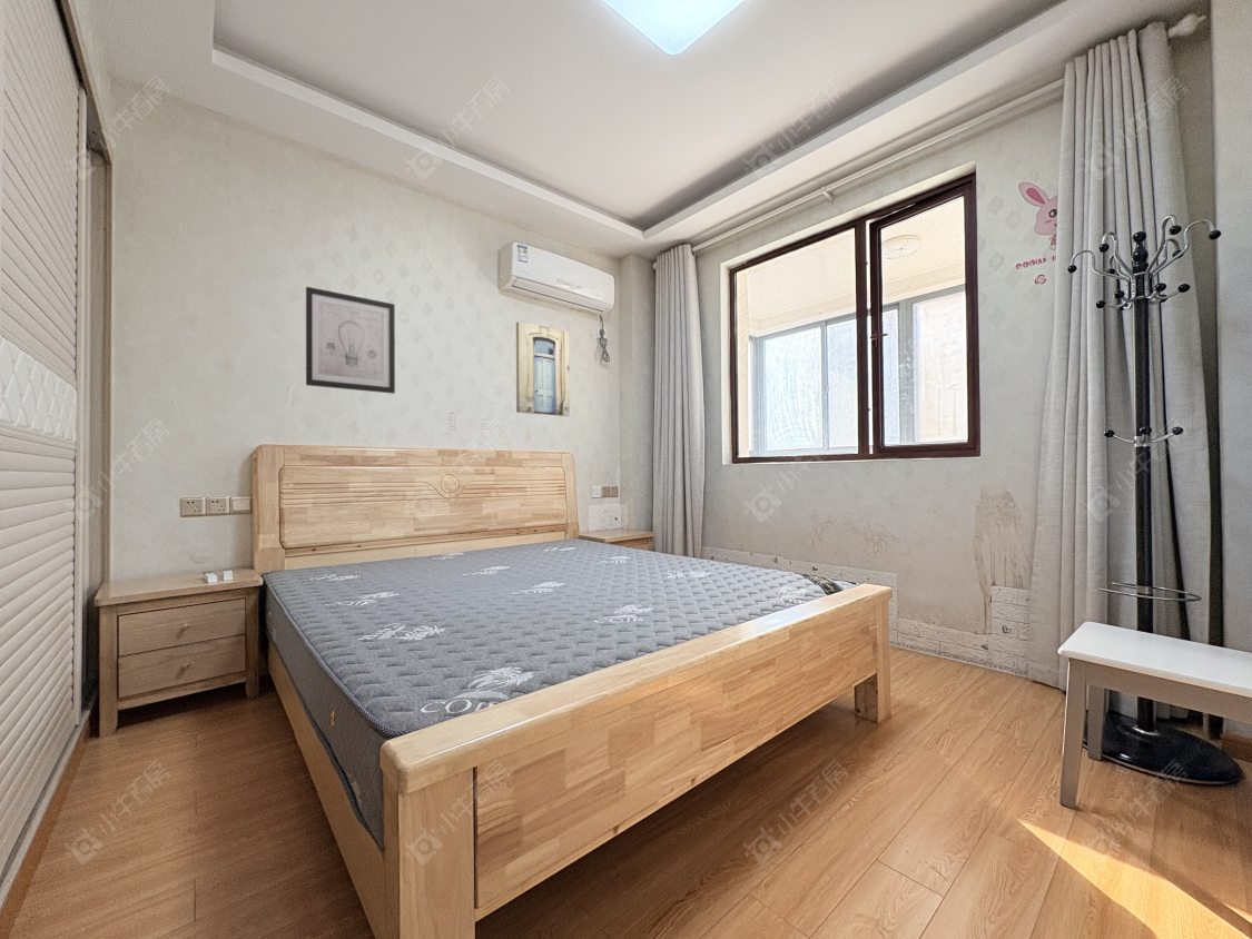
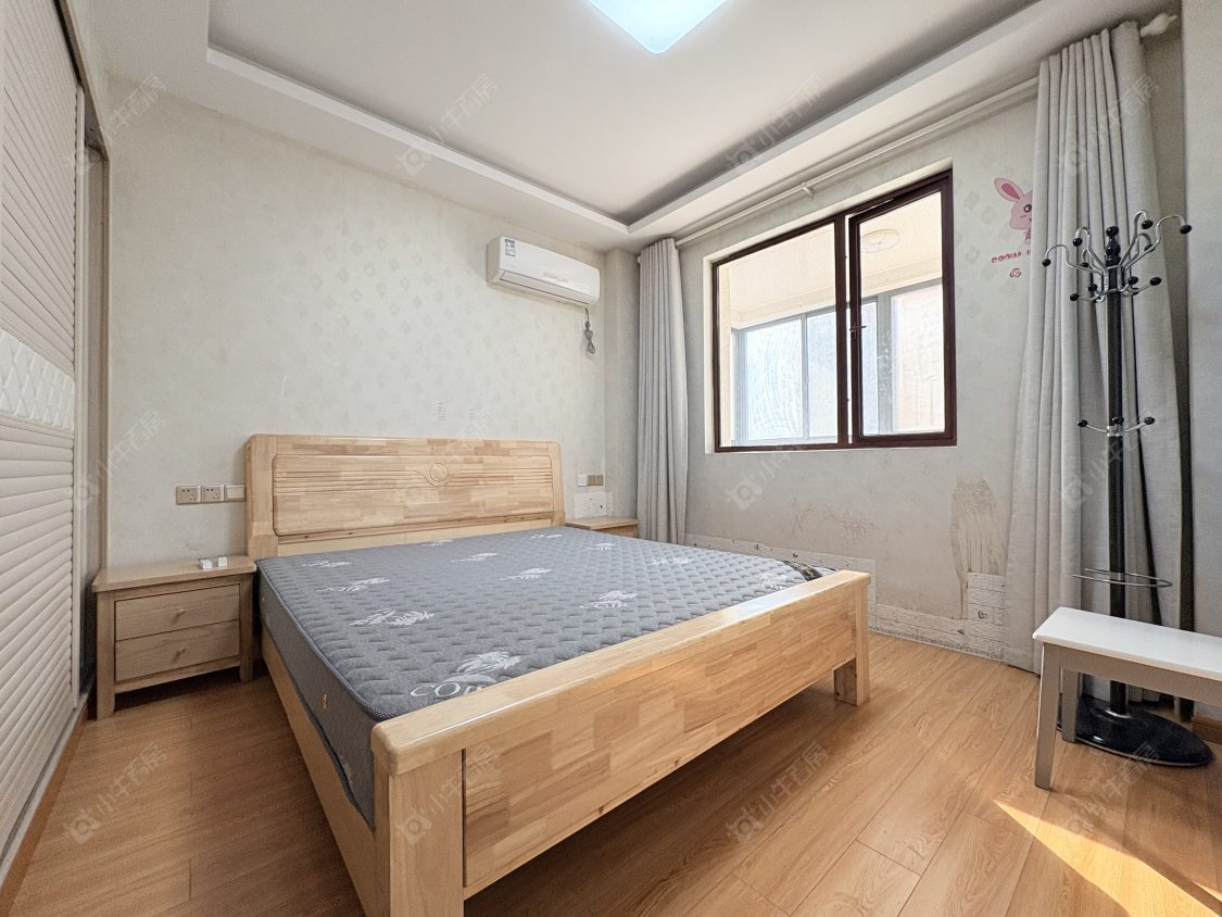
- wall art (352, 343)
- wall art (543, 370)
